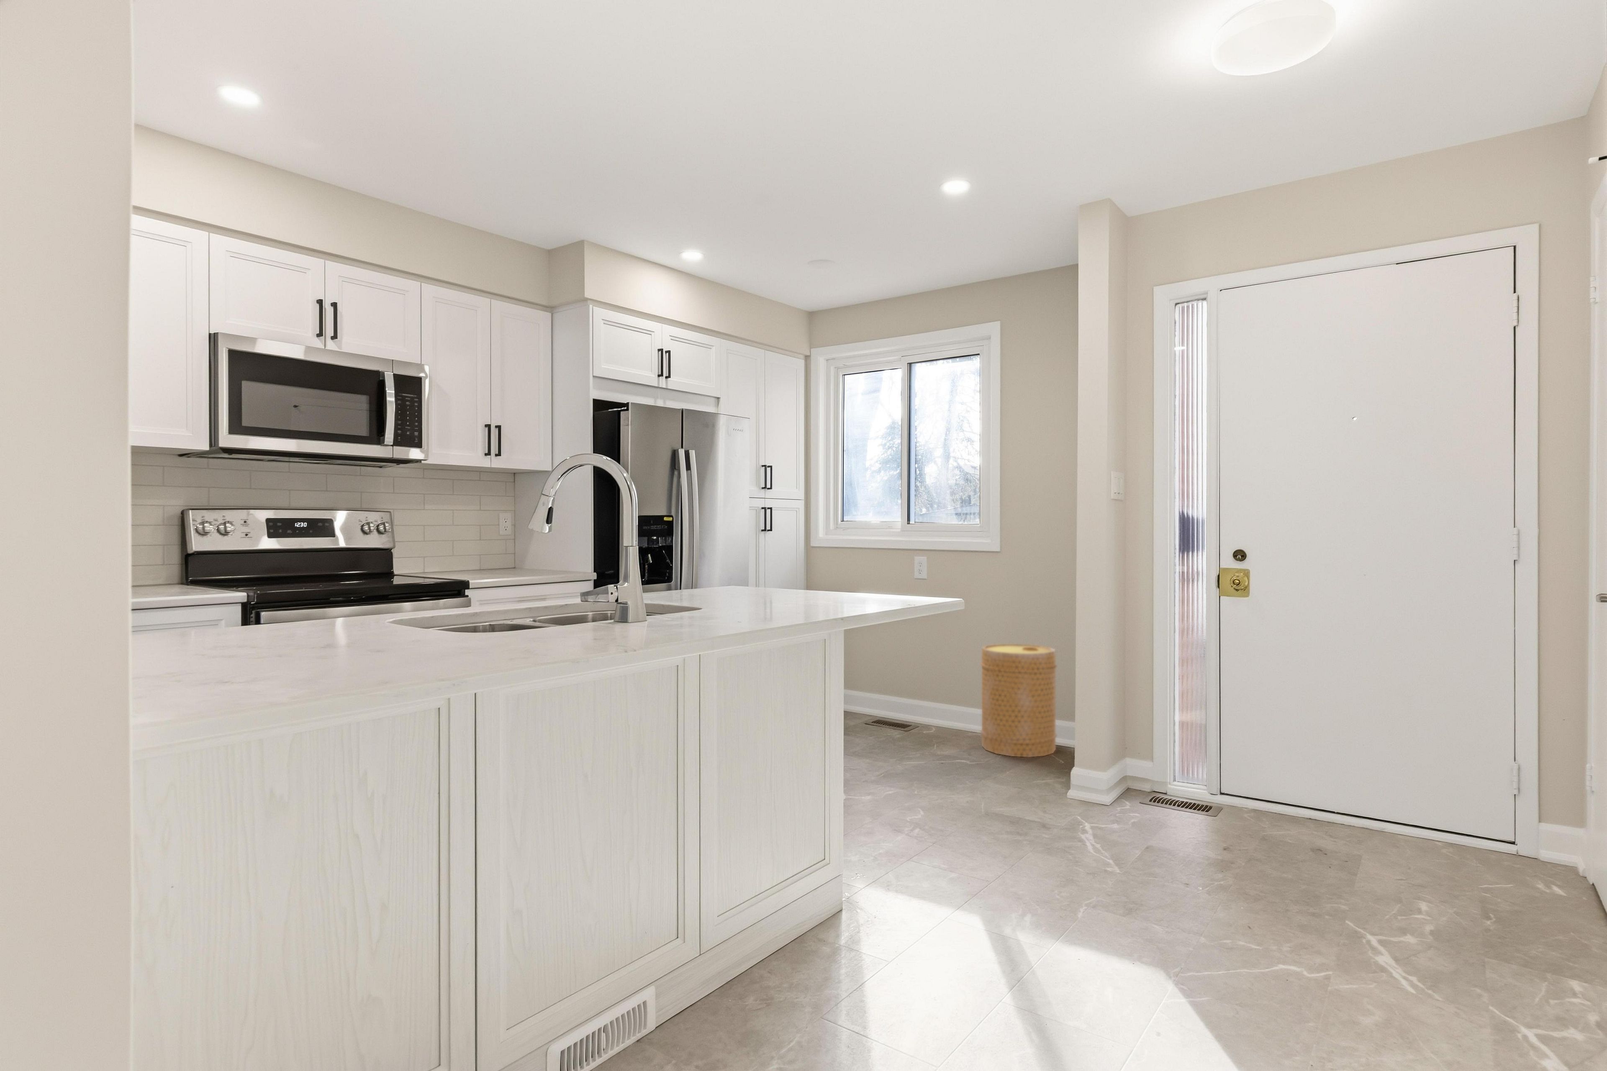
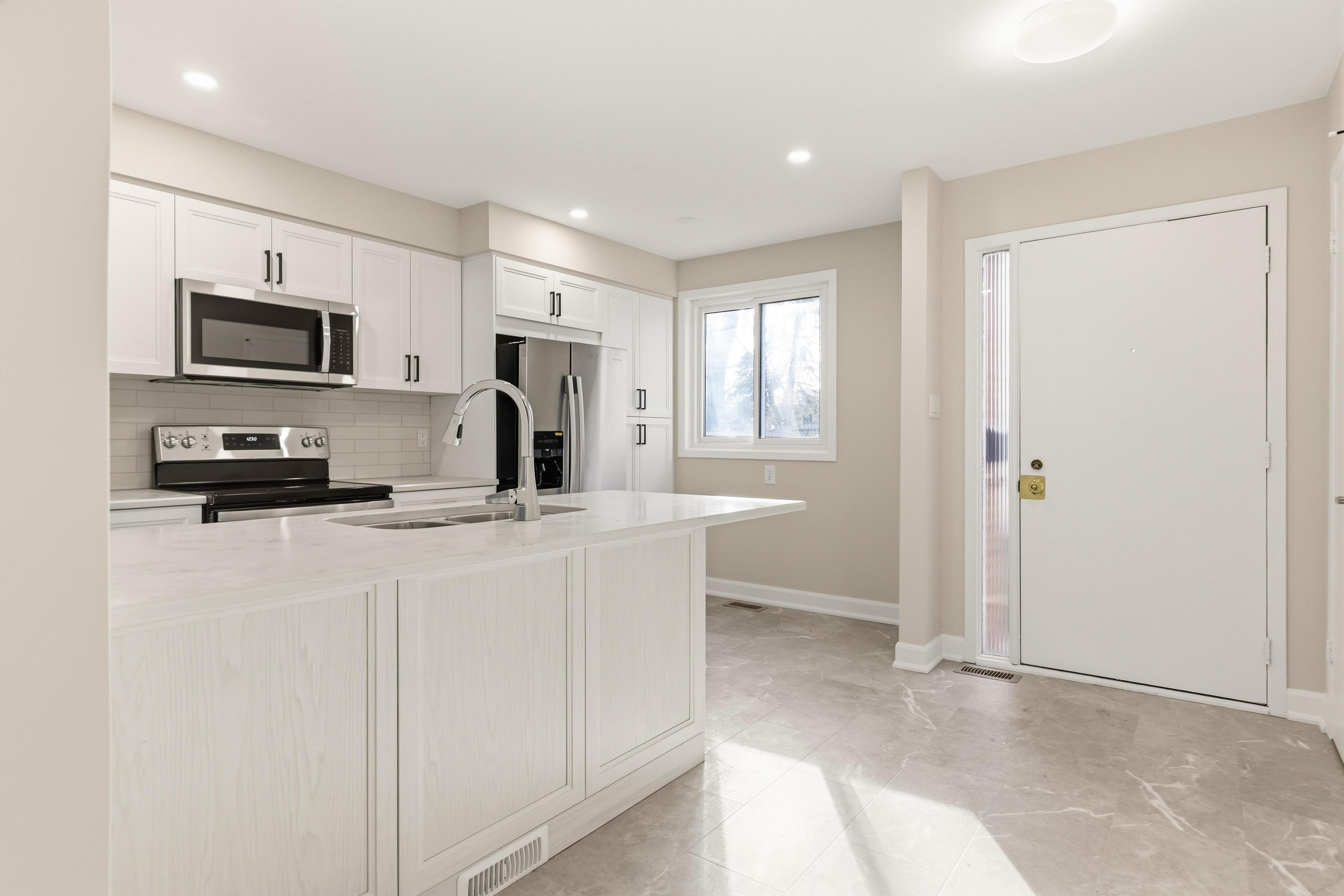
- basket (1019, 698)
